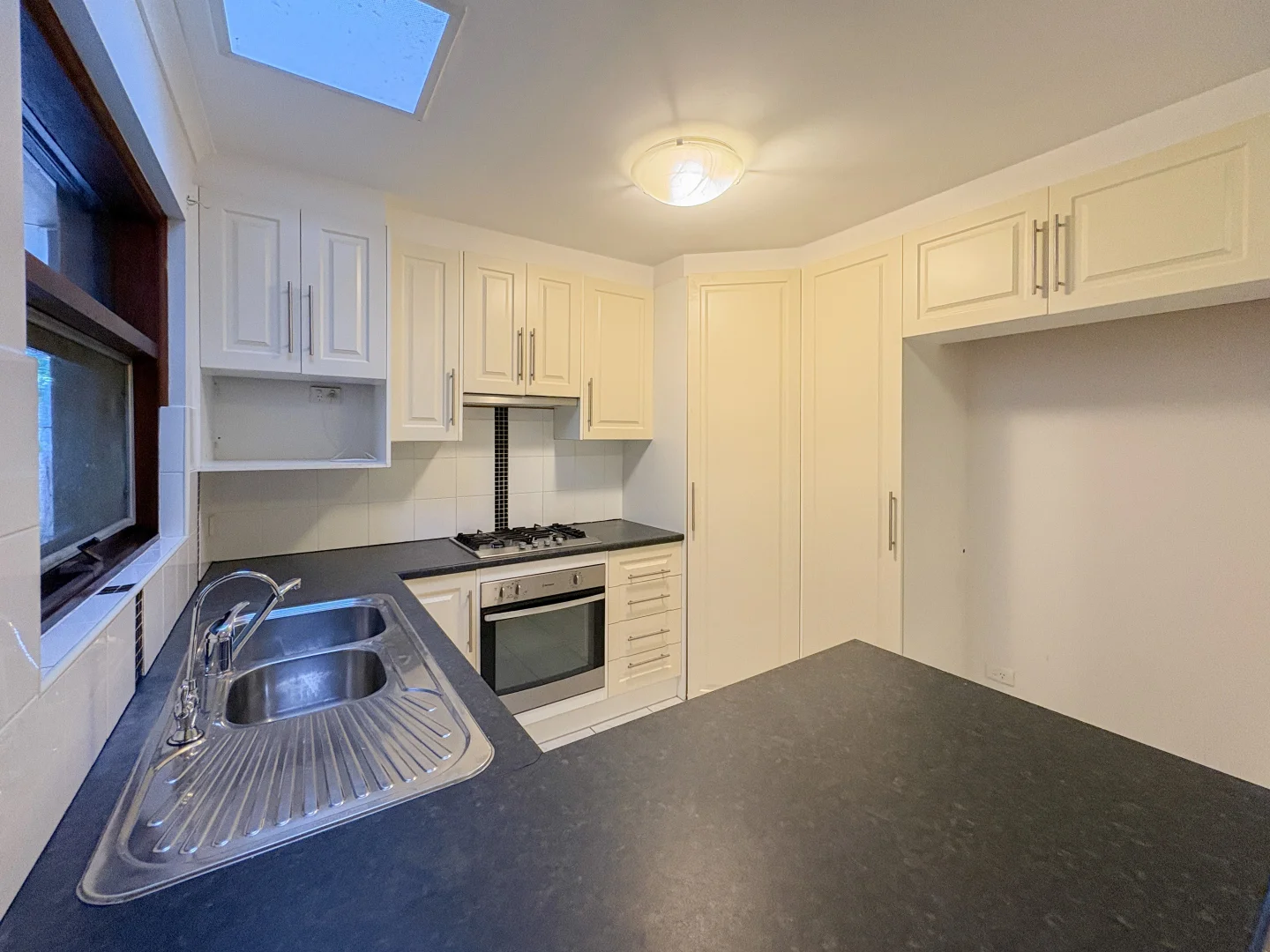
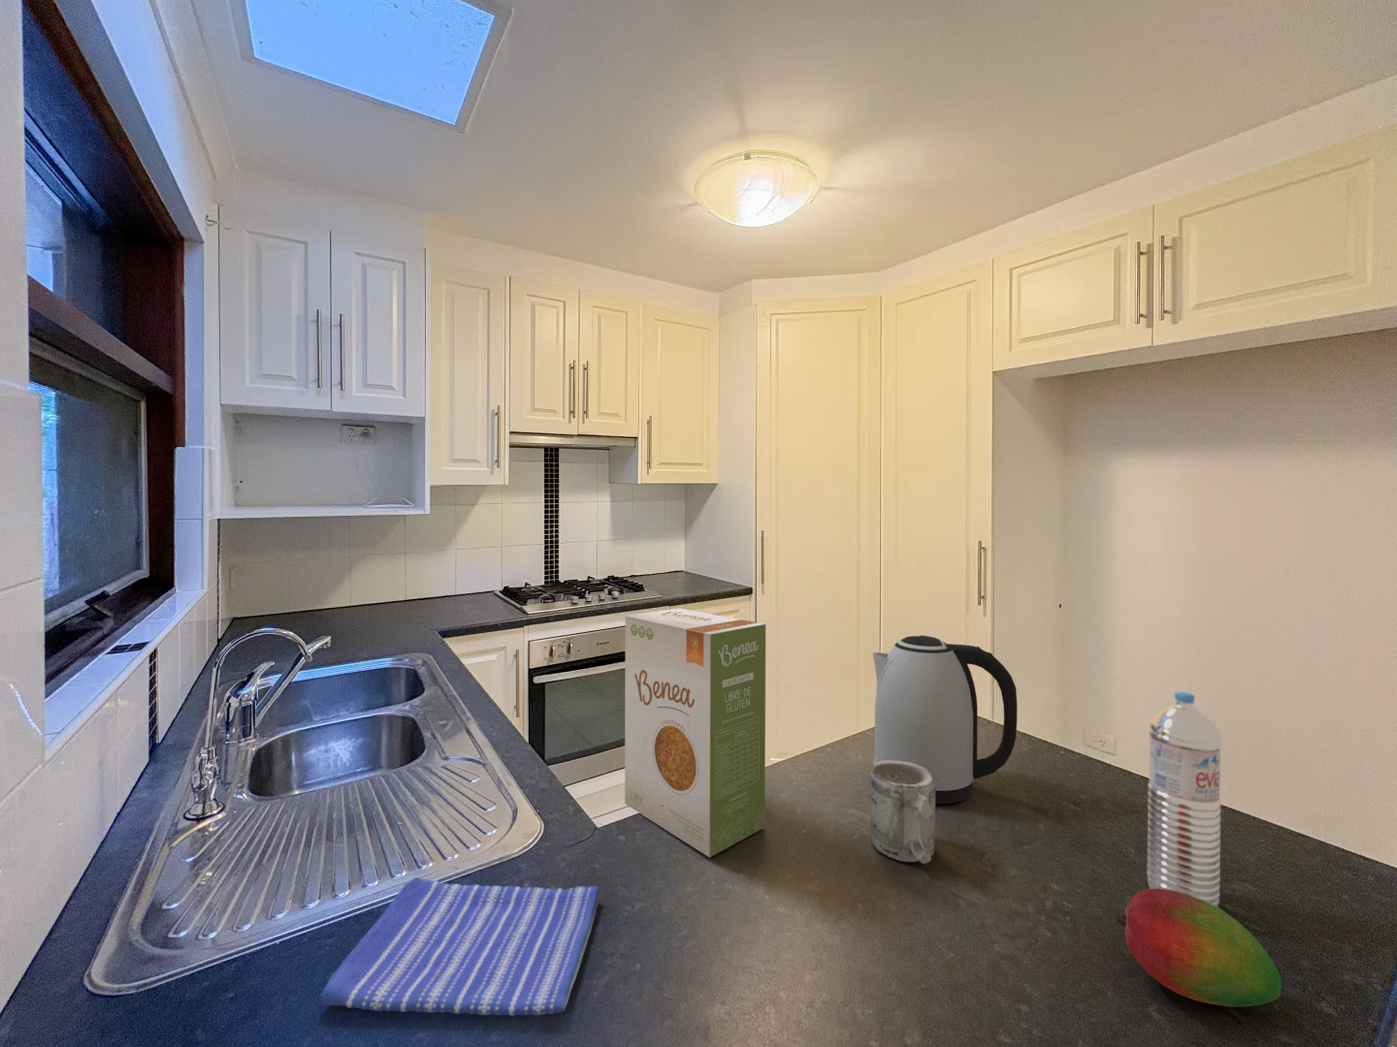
+ dish towel (475, 937)
+ water bottle (1182, 795)
+ food box (692, 717)
+ kettle (942, 710)
+ fruit (1196, 945)
+ mug (904, 806)
